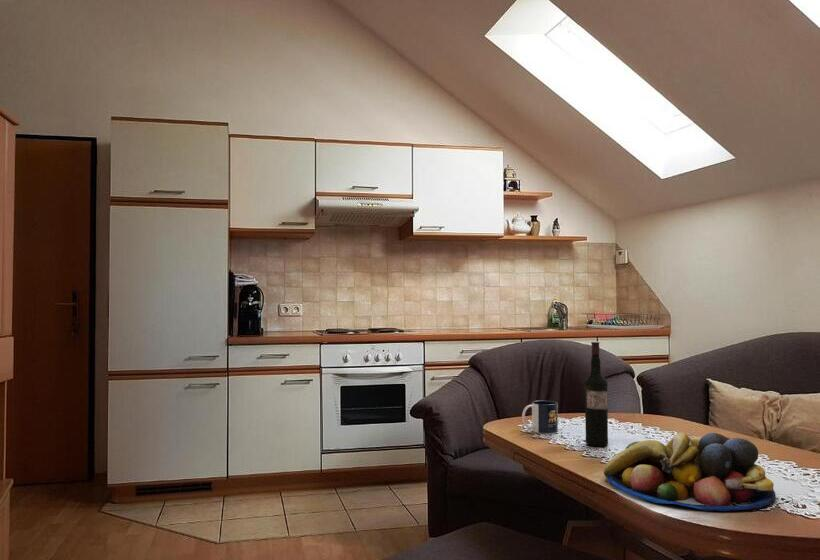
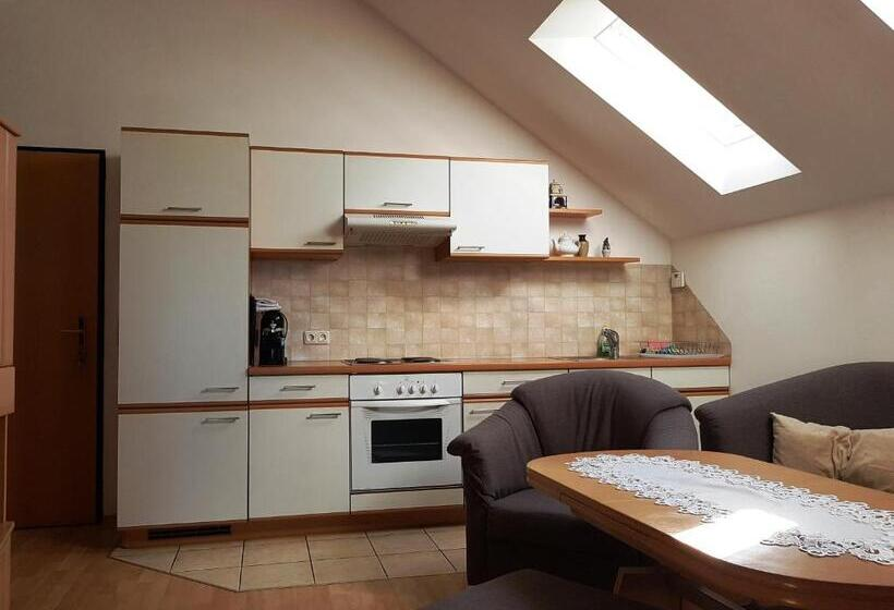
- fruit bowl (687, 458)
- wine bottle (596, 392)
- mug (539, 417)
